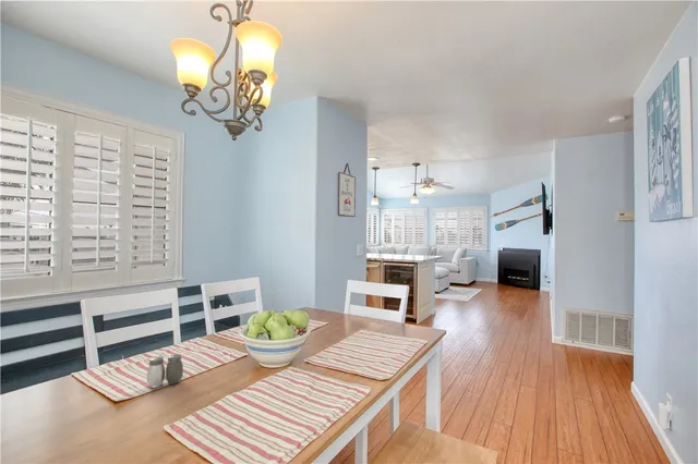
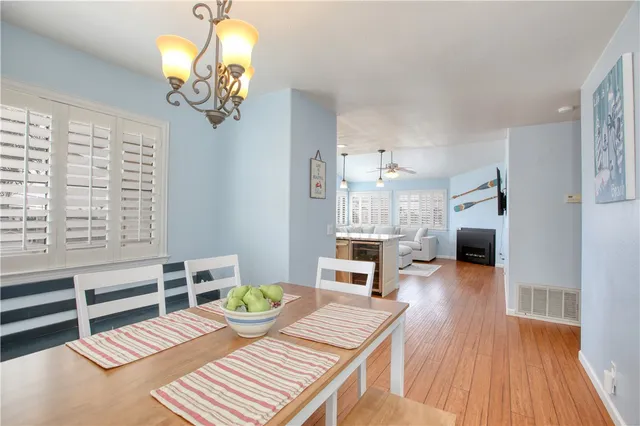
- salt and pepper shaker (166, 369)
